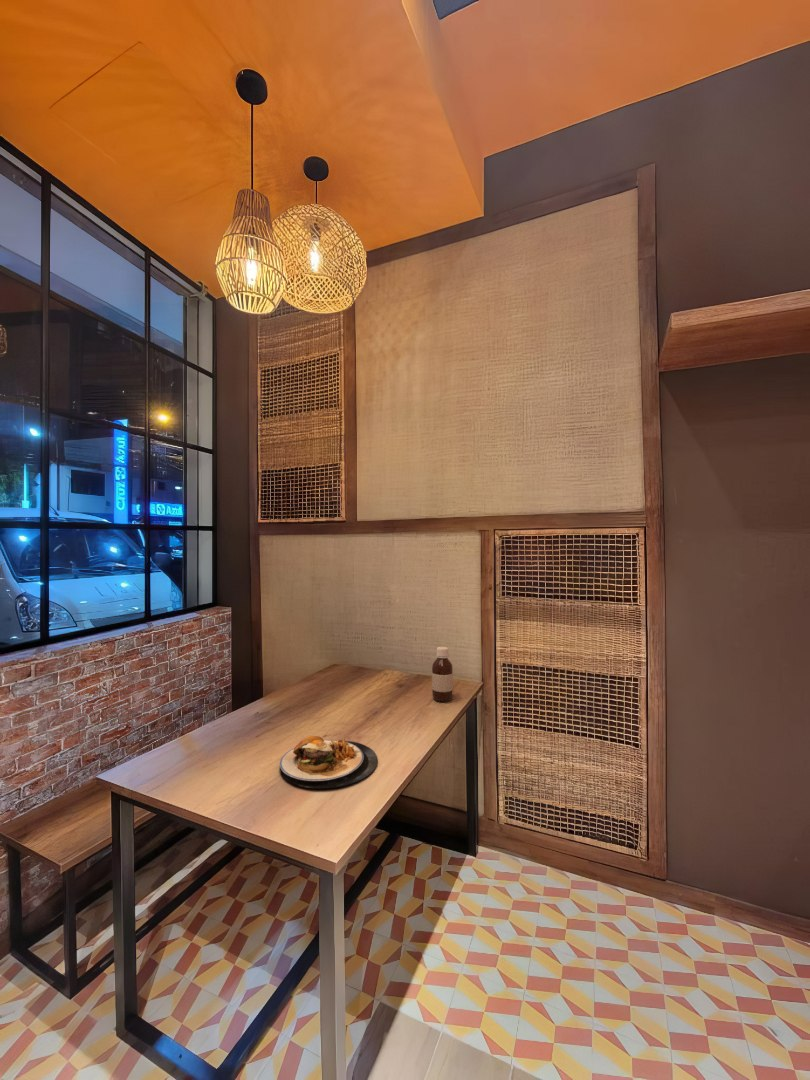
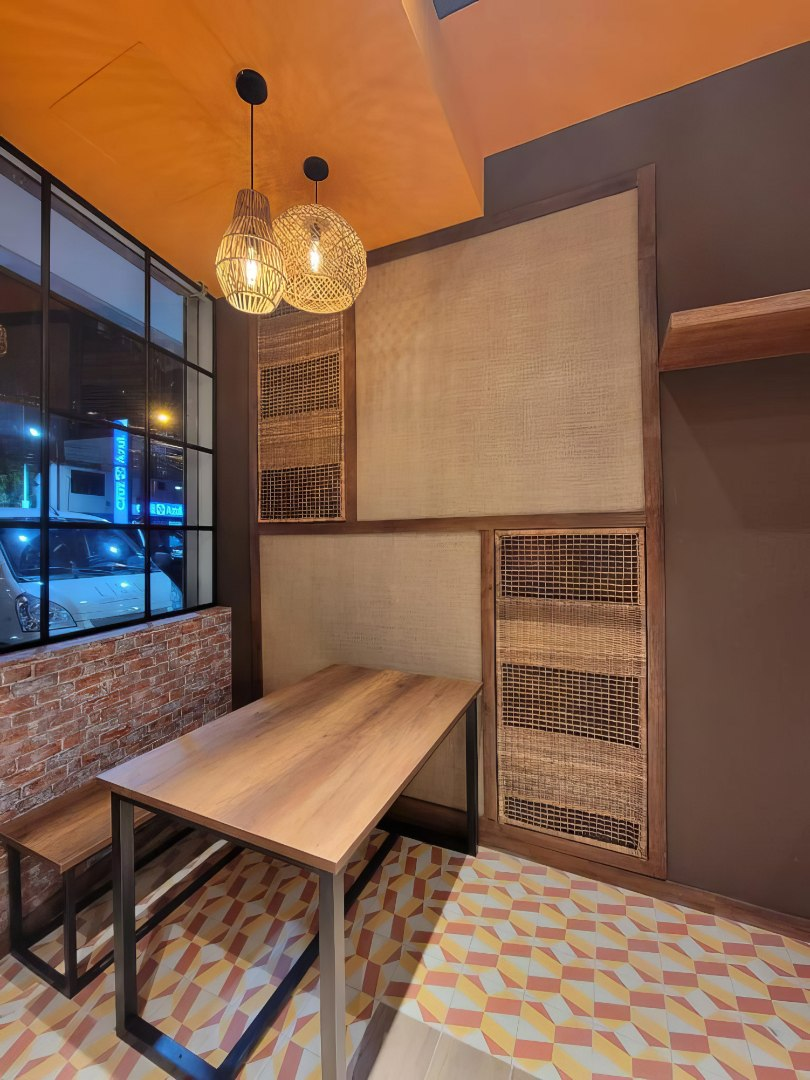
- bottle (442, 673)
- plate (329, 748)
